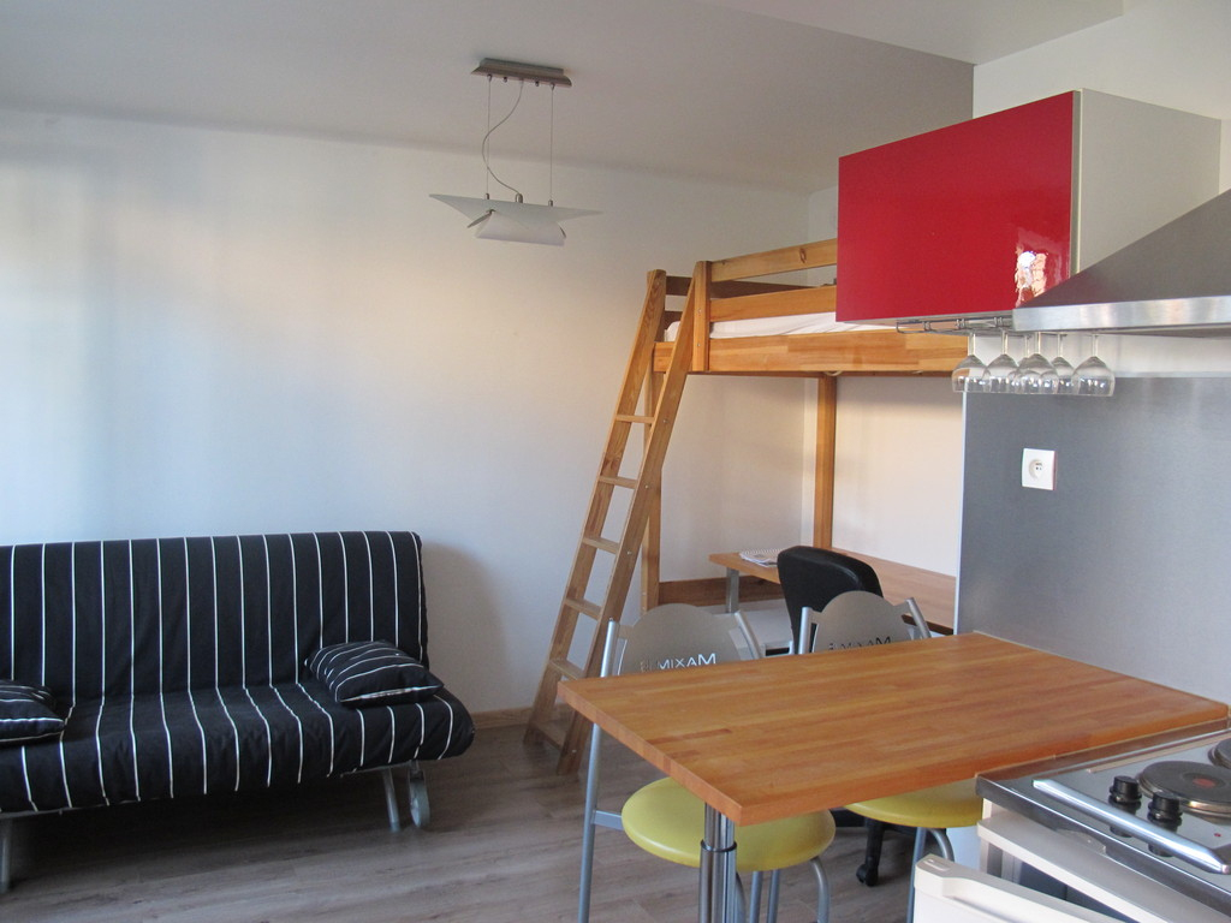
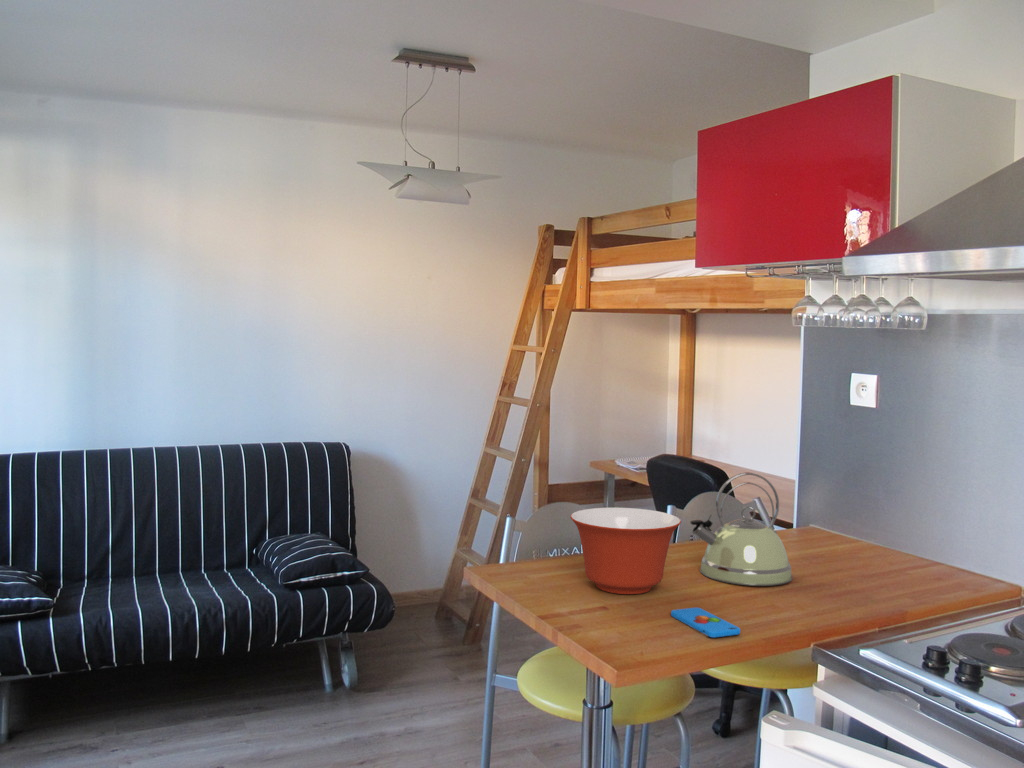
+ smartphone (704, 621)
+ kettle (741, 523)
+ mixing bowl (624, 552)
